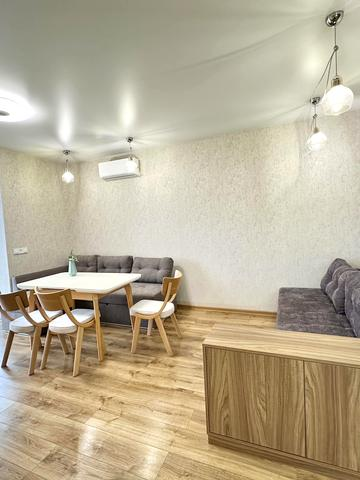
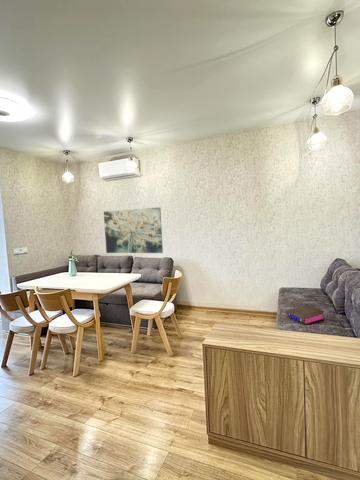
+ wall art (132, 231)
+ book (304, 313)
